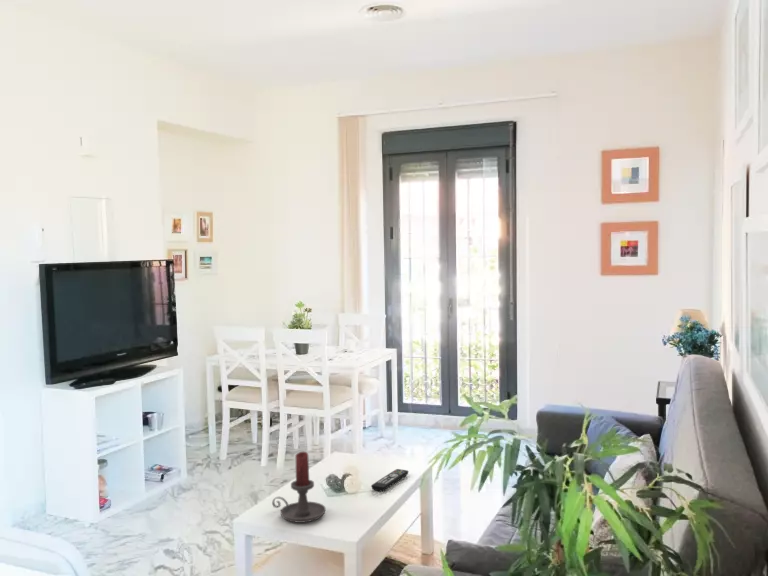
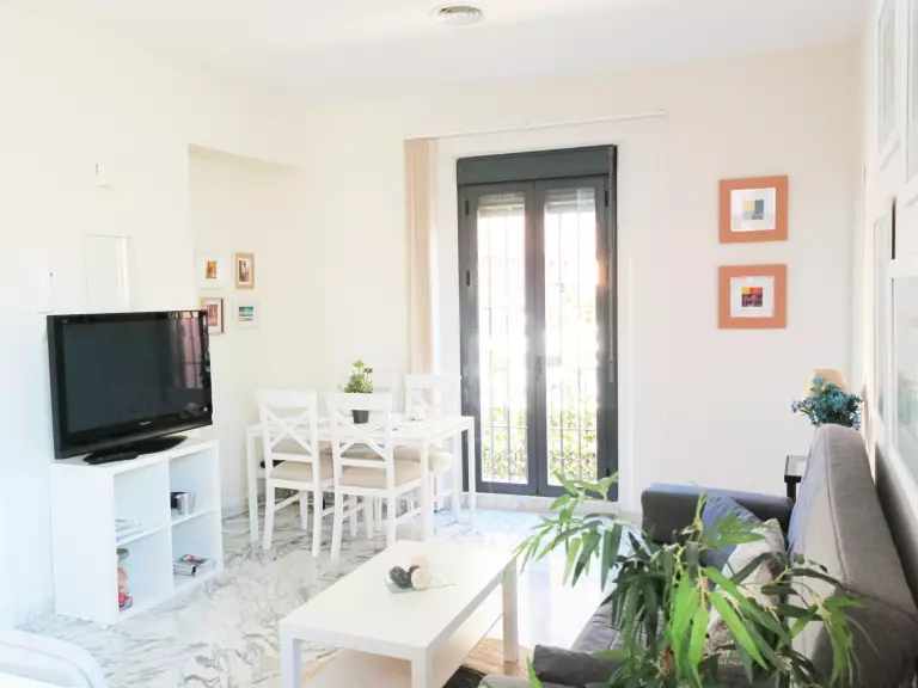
- candle holder (296, 483)
- remote control (390, 479)
